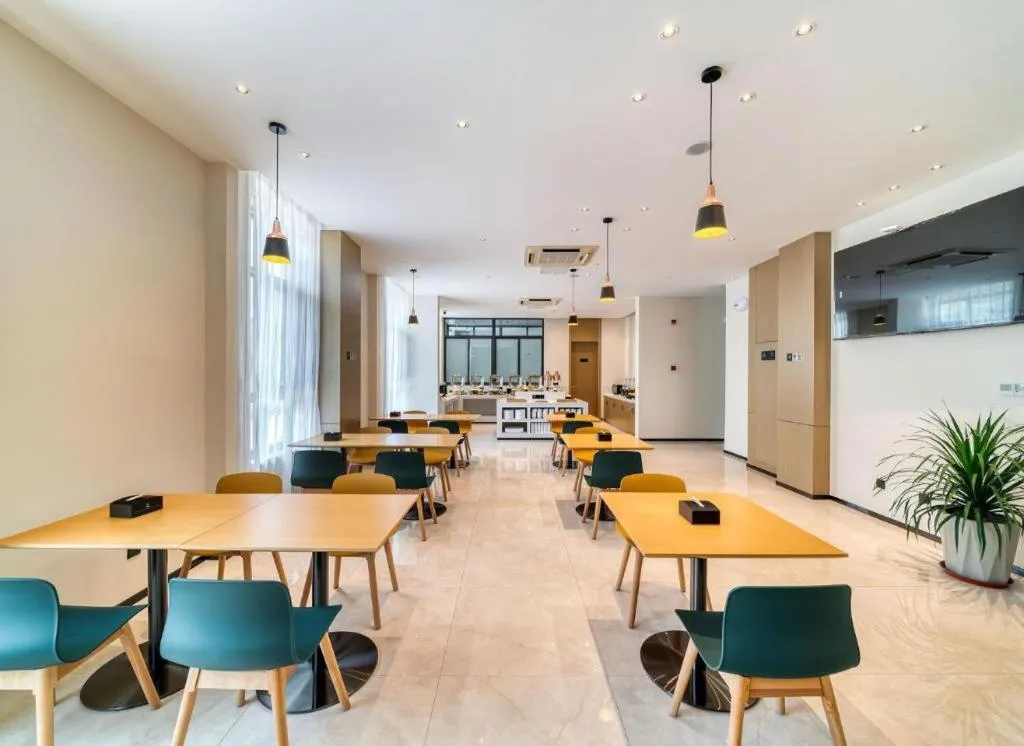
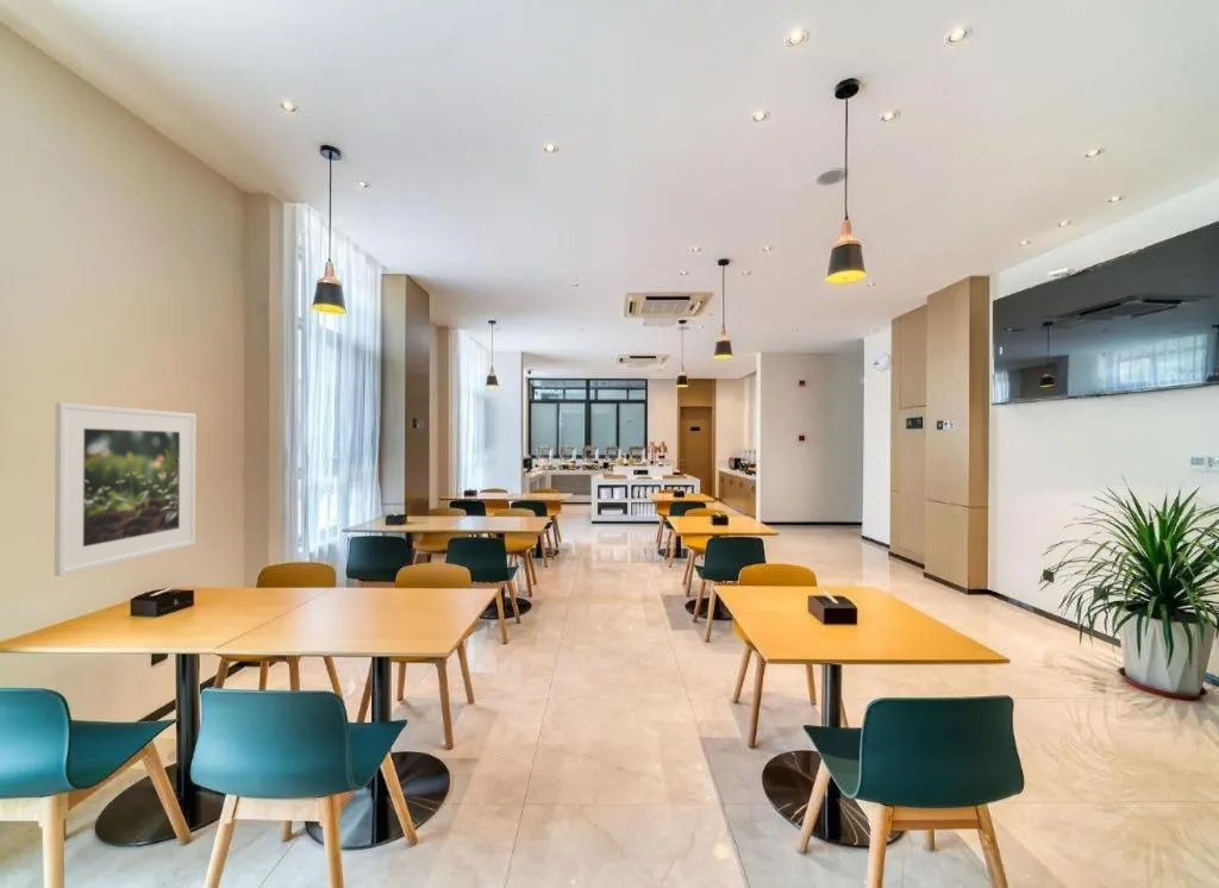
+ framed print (135, 483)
